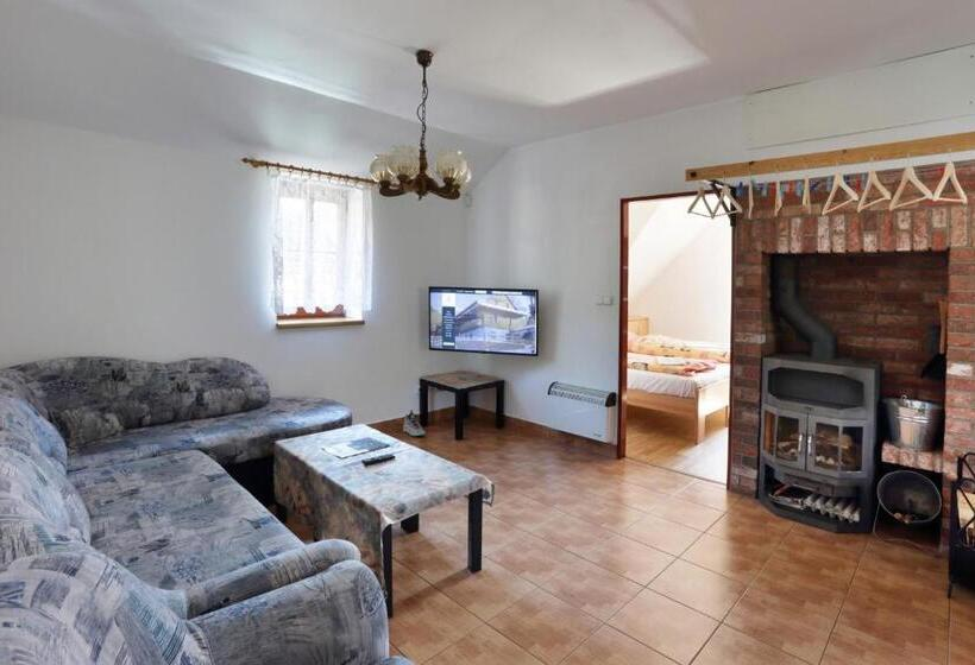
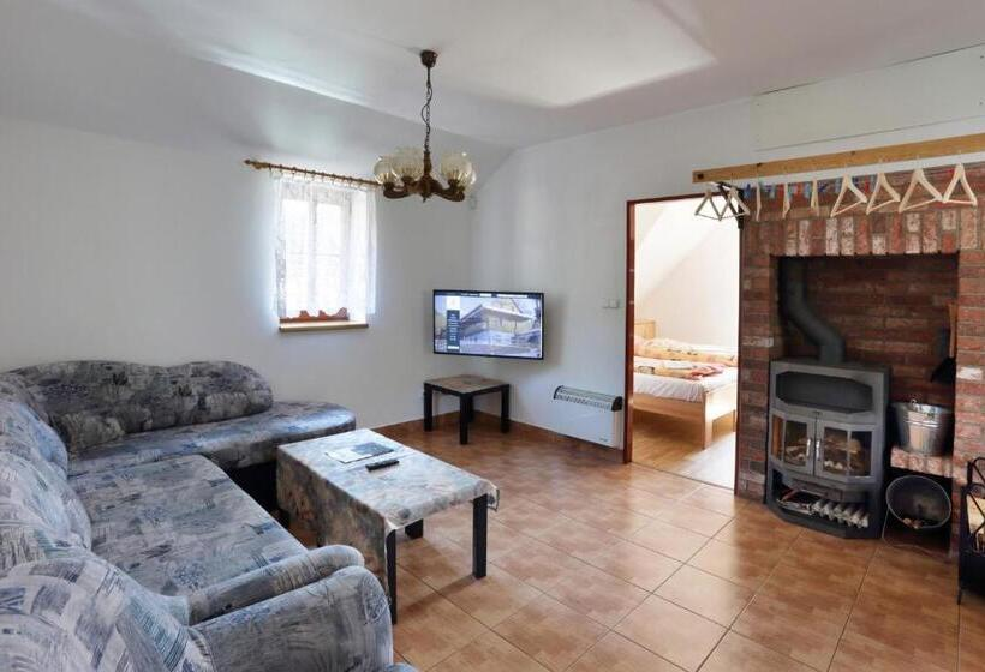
- sneaker (413, 422)
